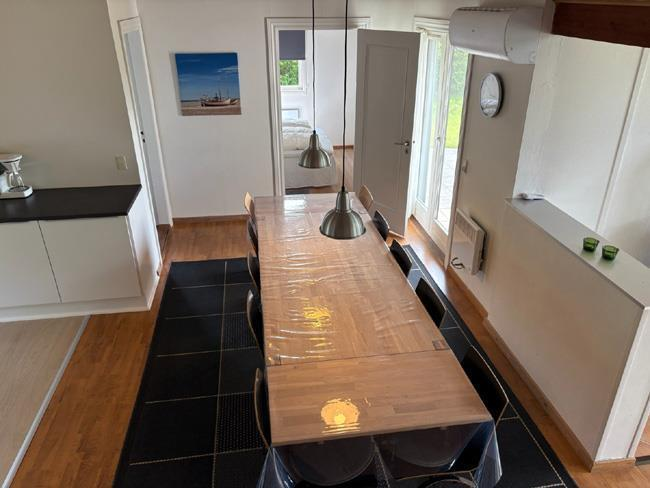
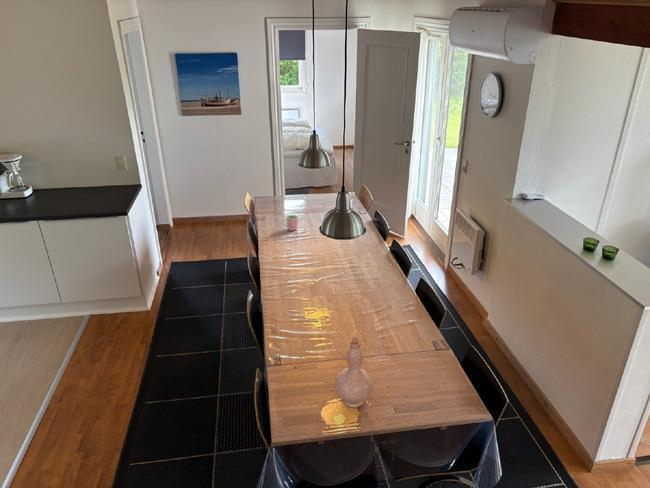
+ cup (290, 223)
+ vase (354, 369)
